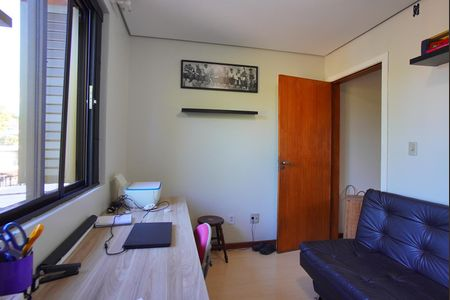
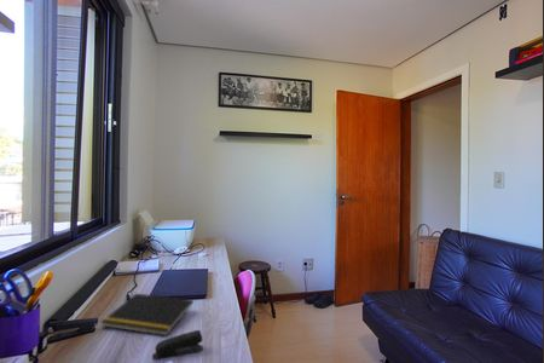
+ stapler (178, 344)
+ notepad (149, 312)
